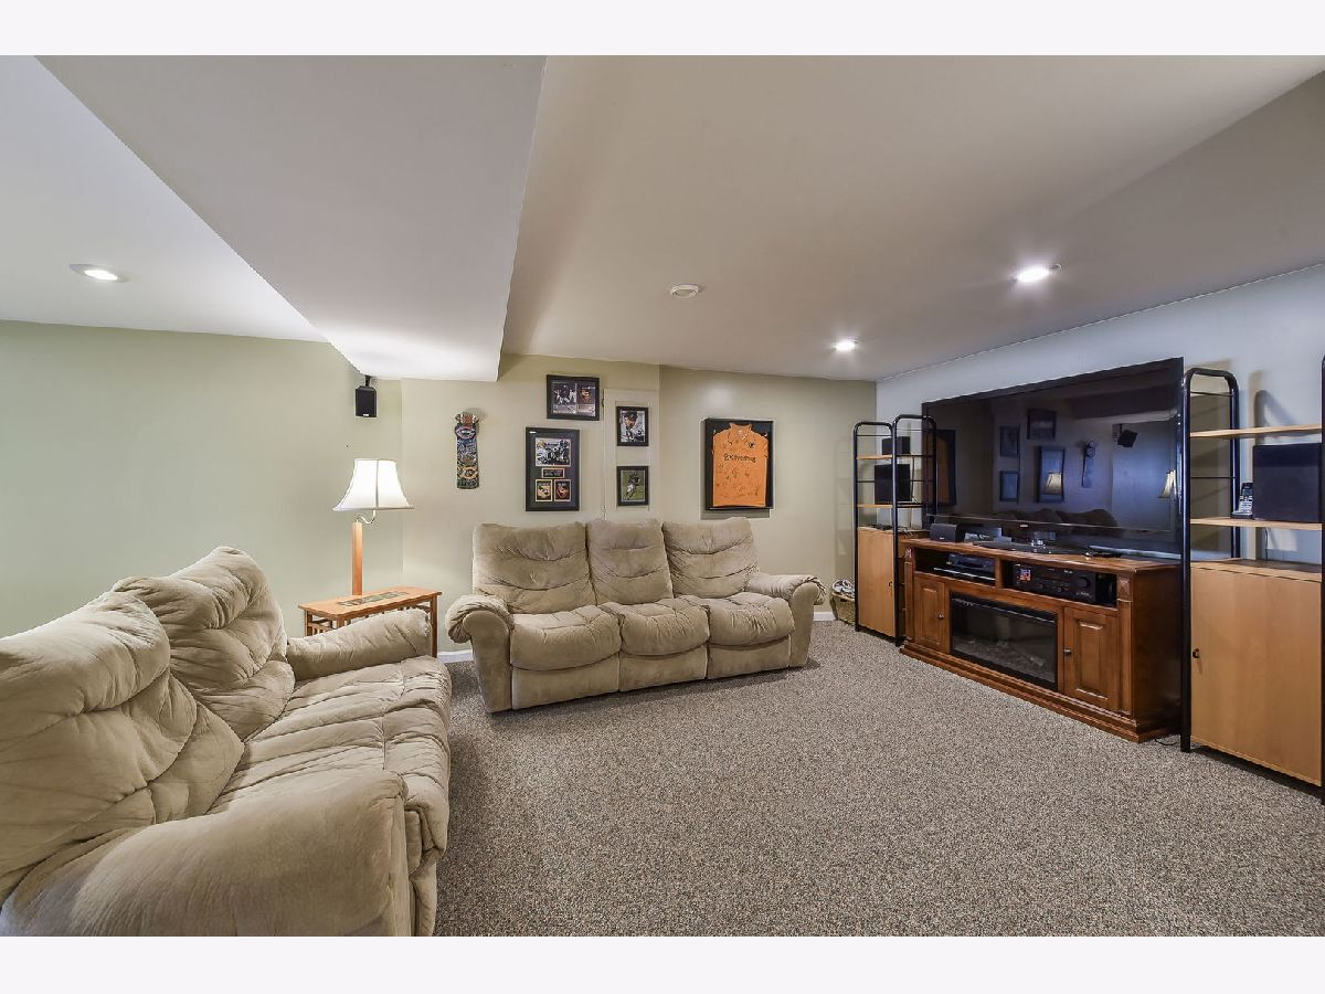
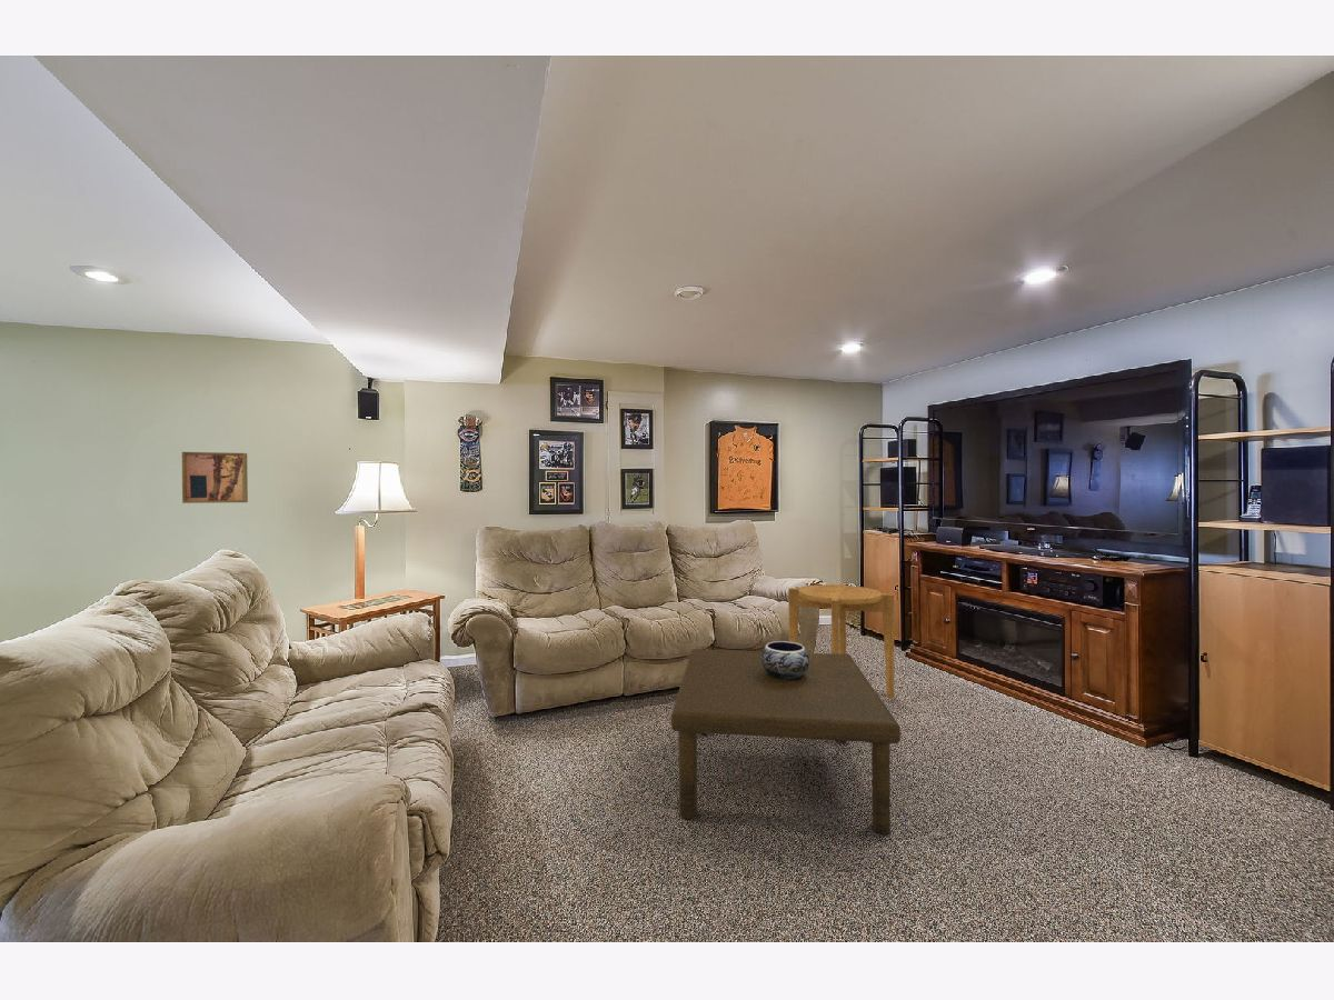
+ coffee table (775, 726)
+ decorative bowl (785, 659)
+ side table (839, 640)
+ wall art (215, 478)
